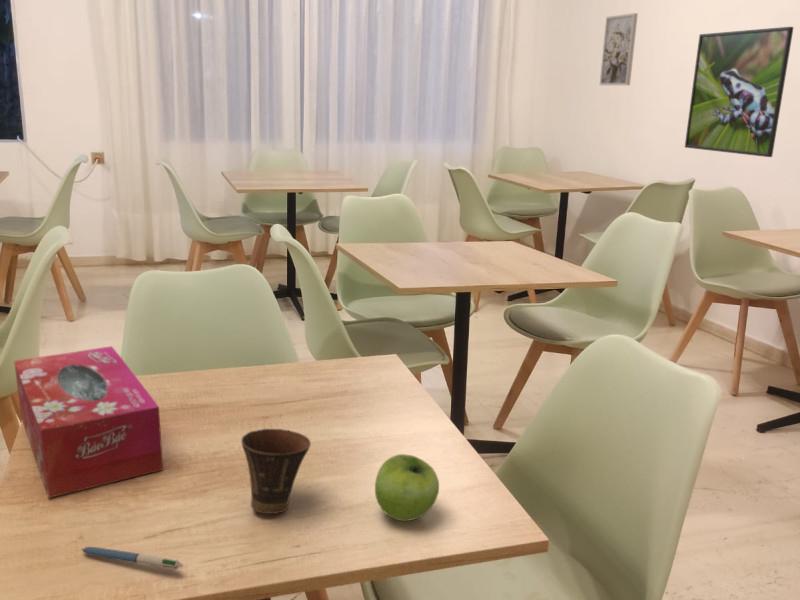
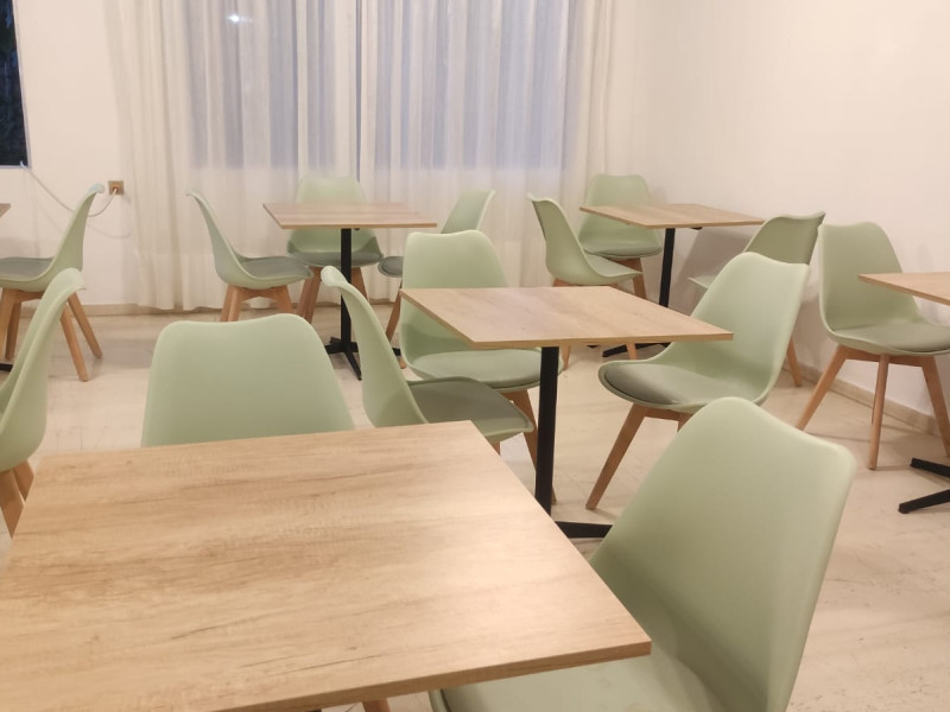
- pen (131, 556)
- cup (276, 471)
- wall art (617, 50)
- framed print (734, 92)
- fruit (406, 487)
- tissue box (84, 412)
